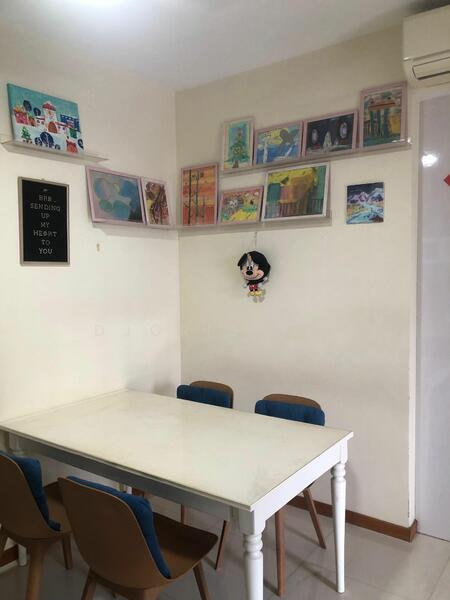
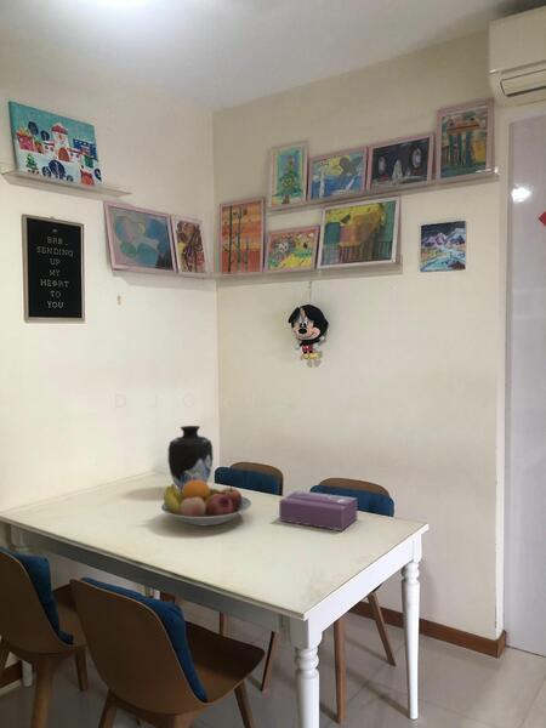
+ fruit bowl (206, 500)
+ vase (190, 460)
+ tissue box (318, 508)
